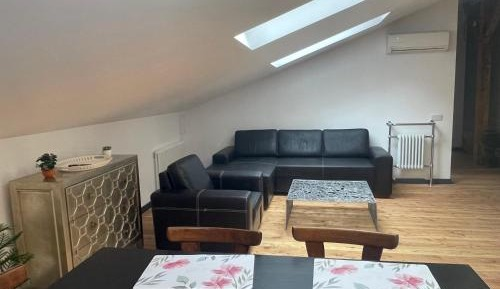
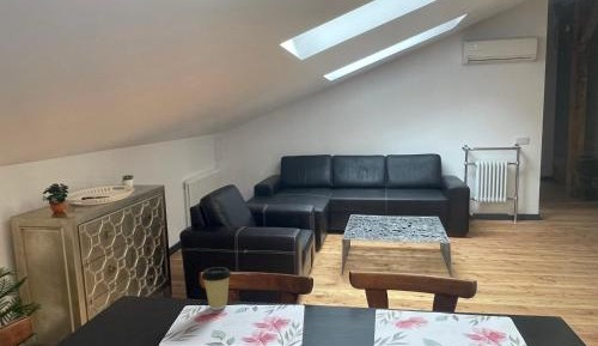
+ coffee cup (216, 287)
